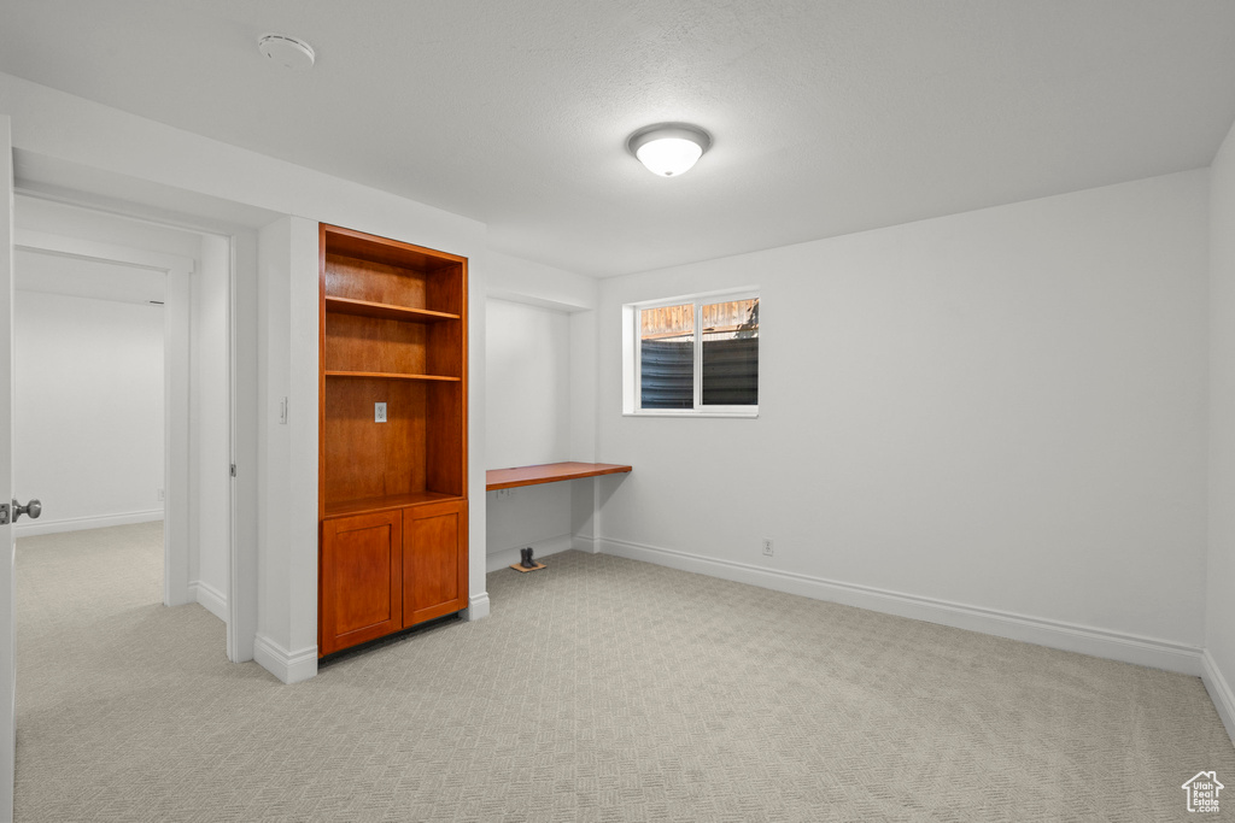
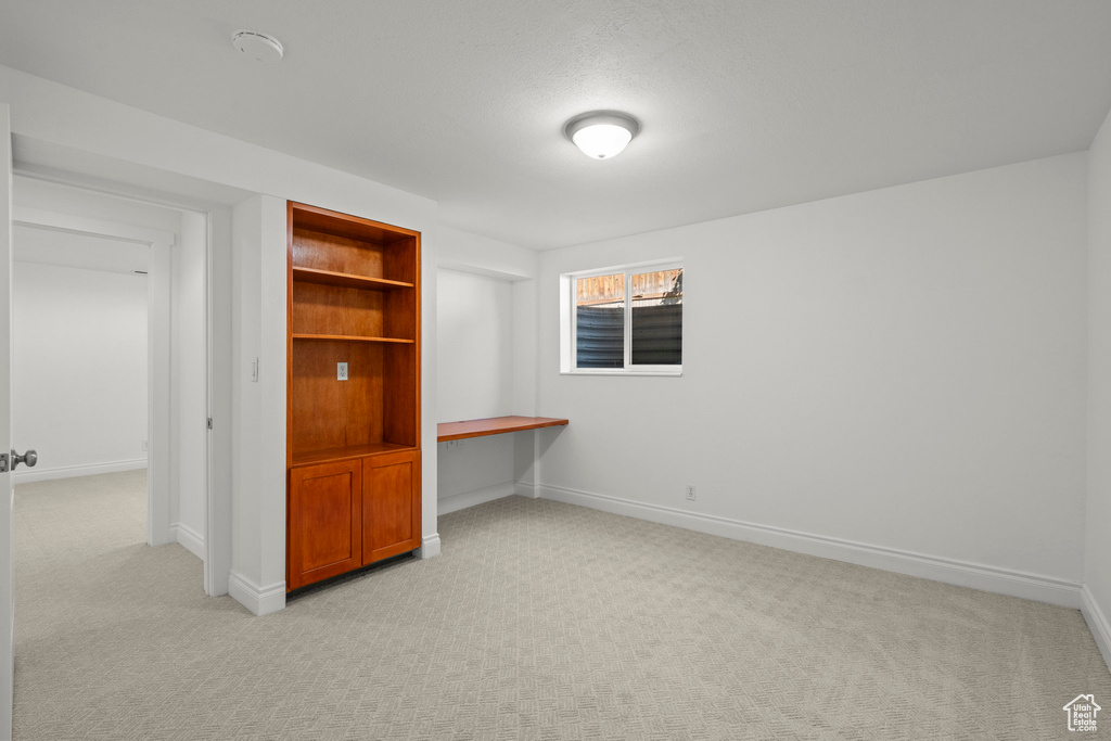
- boots (527, 558)
